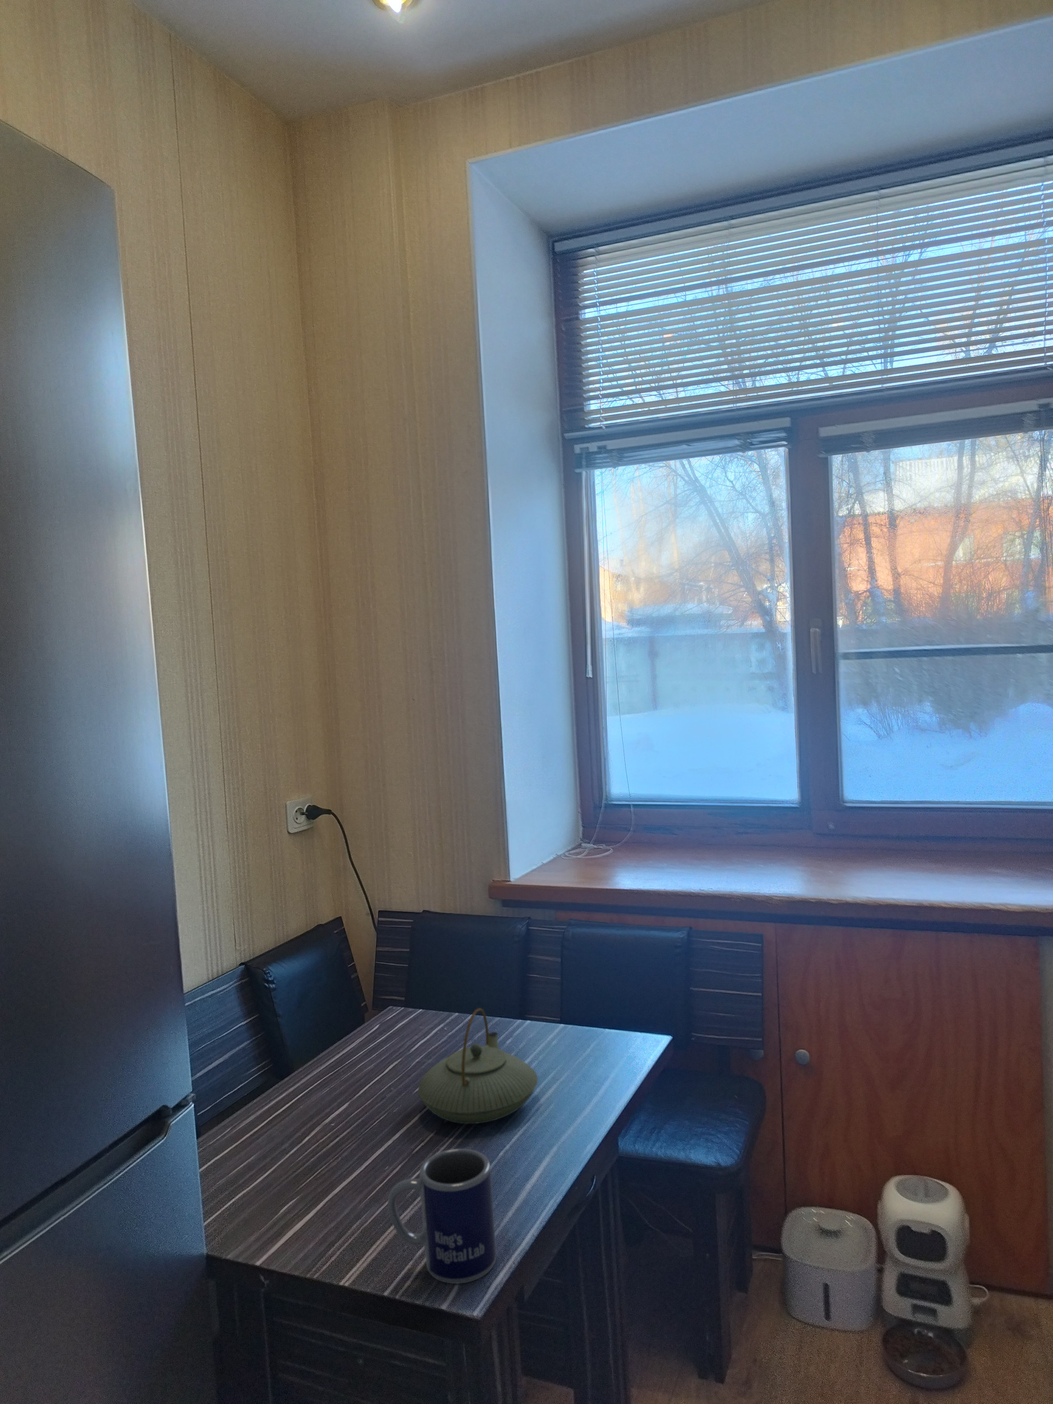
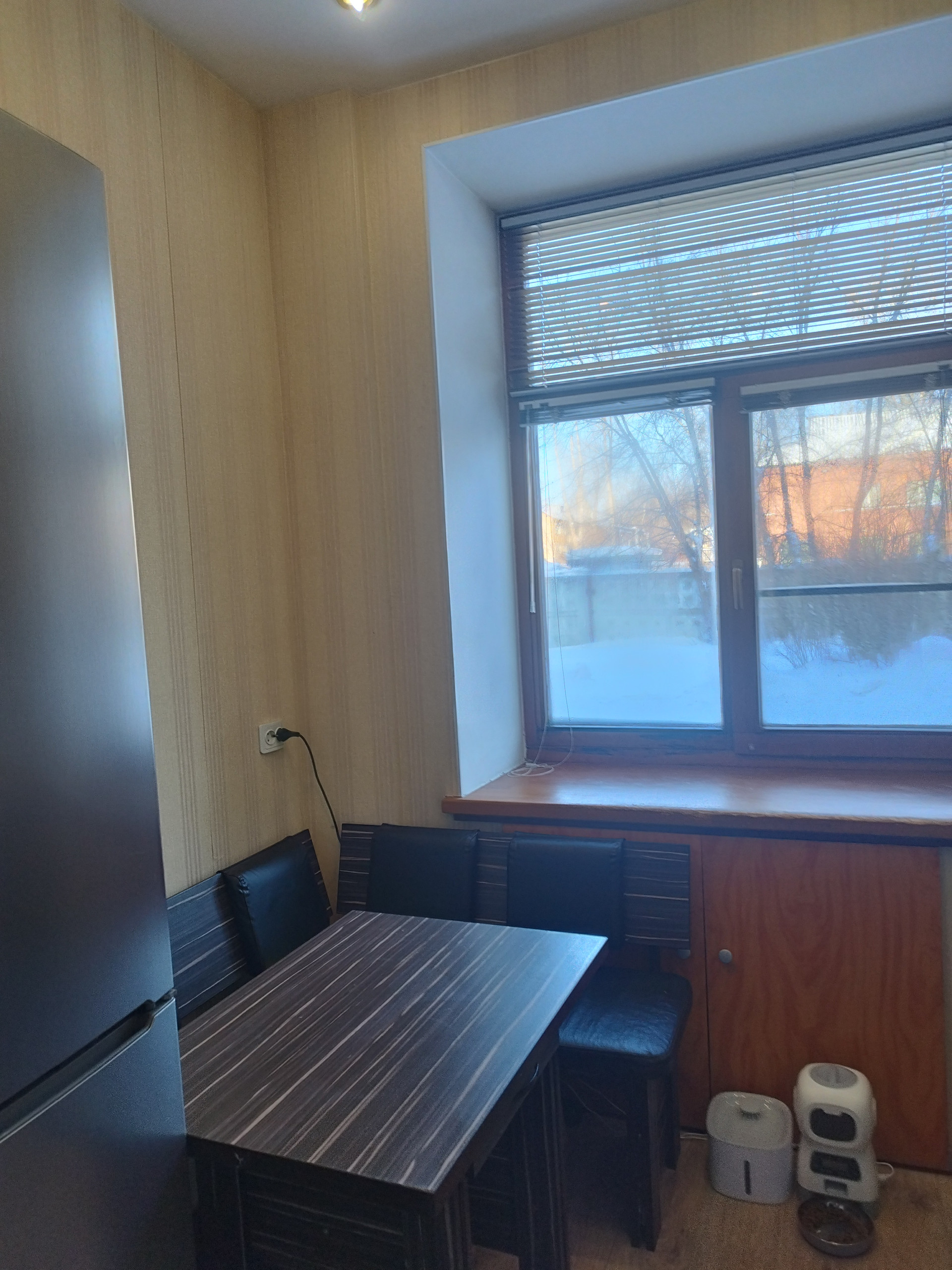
- teapot (478, 1055)
- mug (441, 1215)
